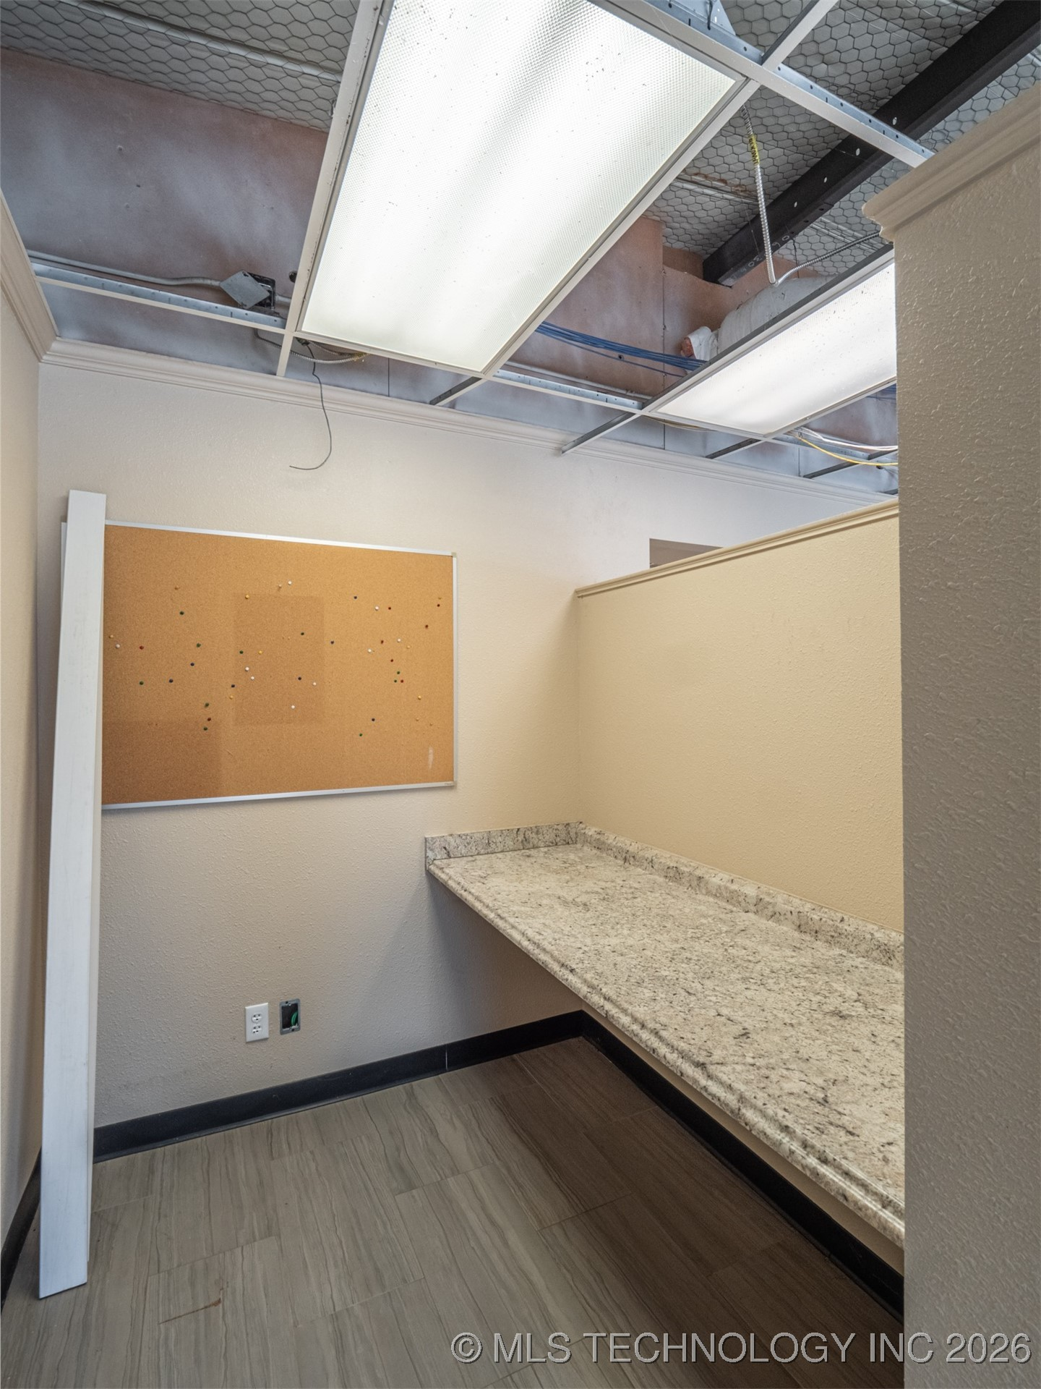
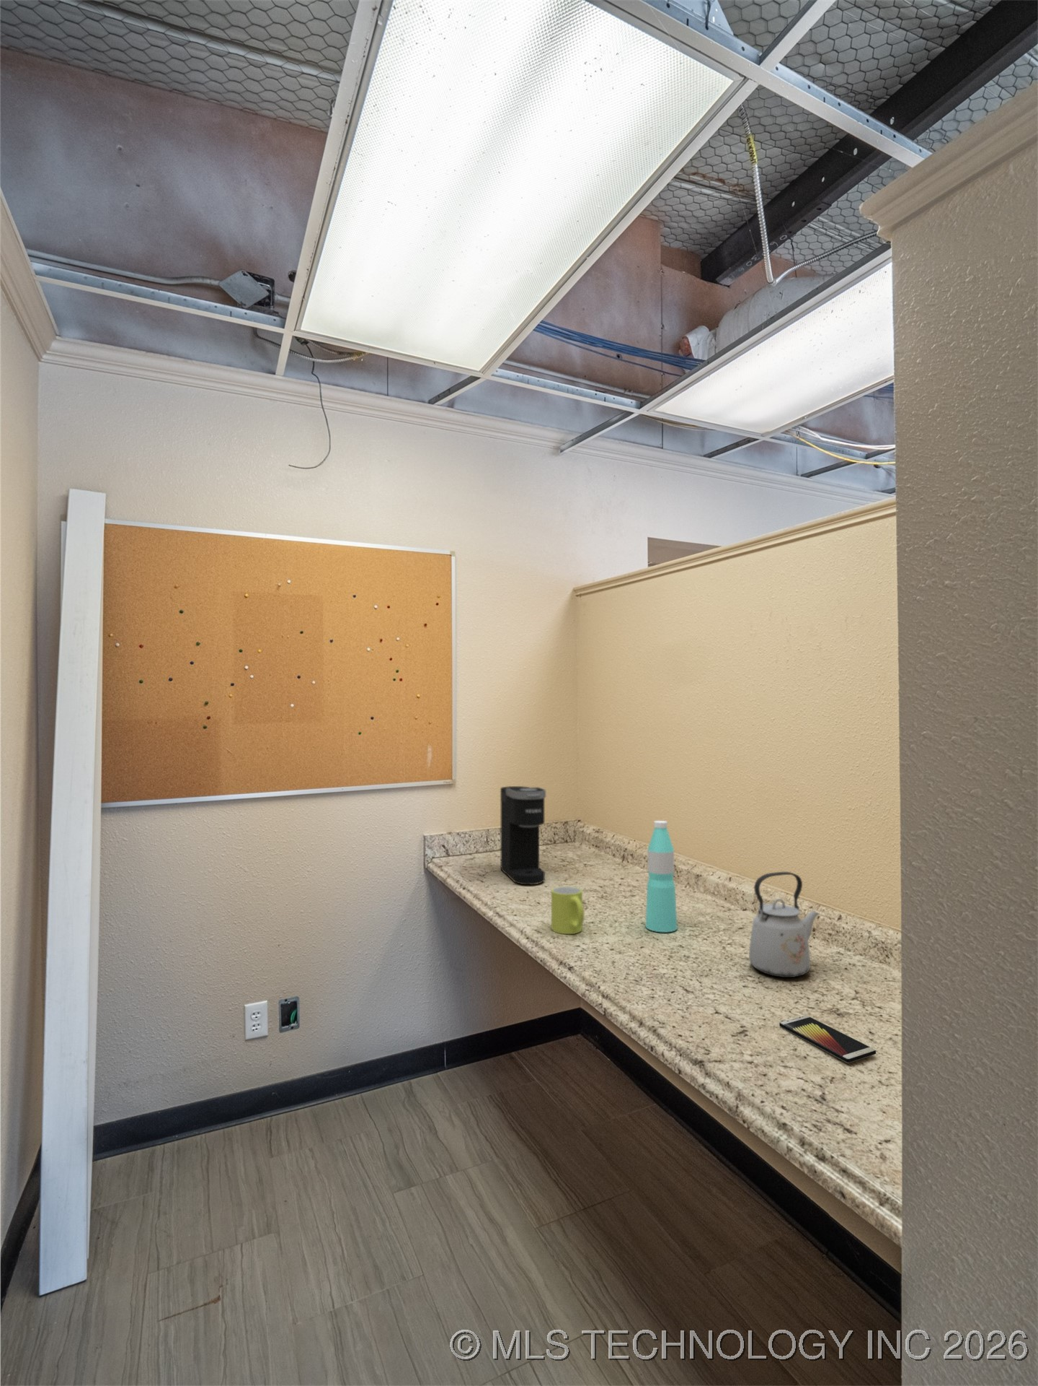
+ water bottle (661, 874)
+ kettle (787, 920)
+ coffee maker (522, 831)
+ mug (570, 911)
+ smartphone (825, 1038)
